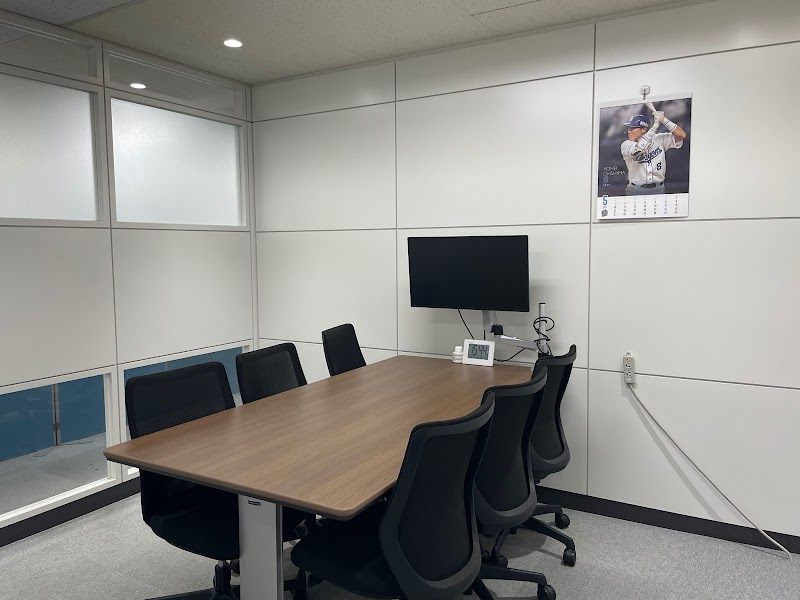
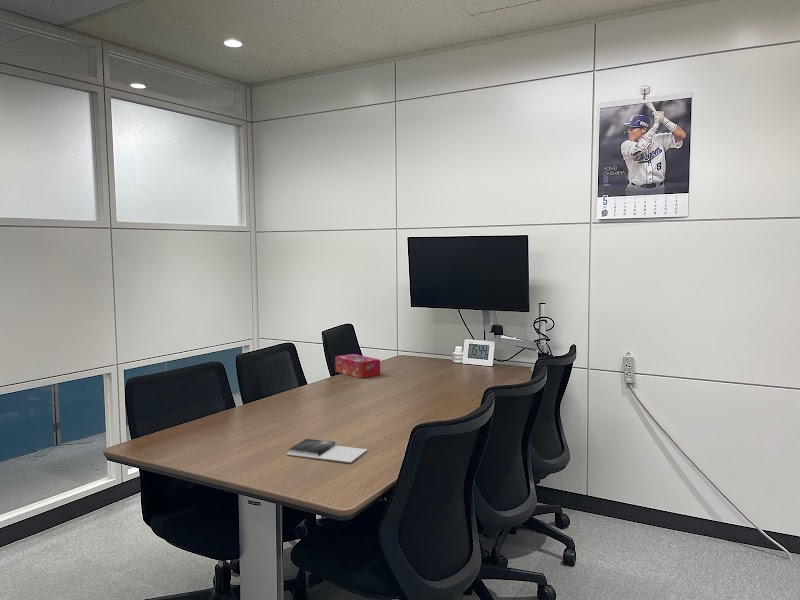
+ book (327, 449)
+ tissue box (357, 365)
